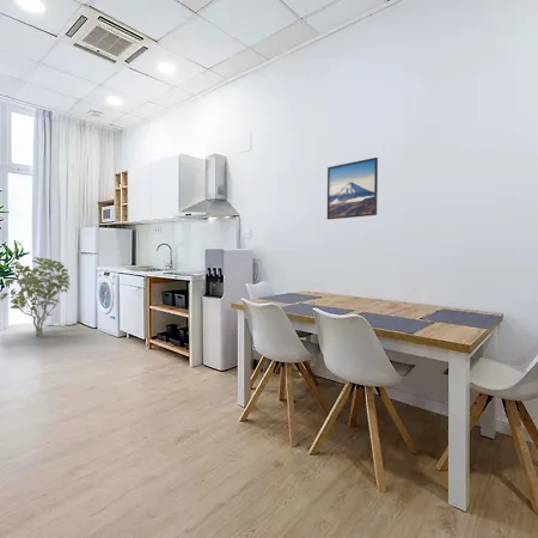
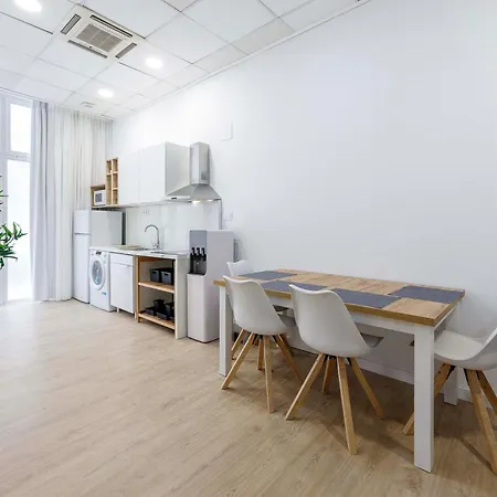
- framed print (350, 190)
- shrub (38, 295)
